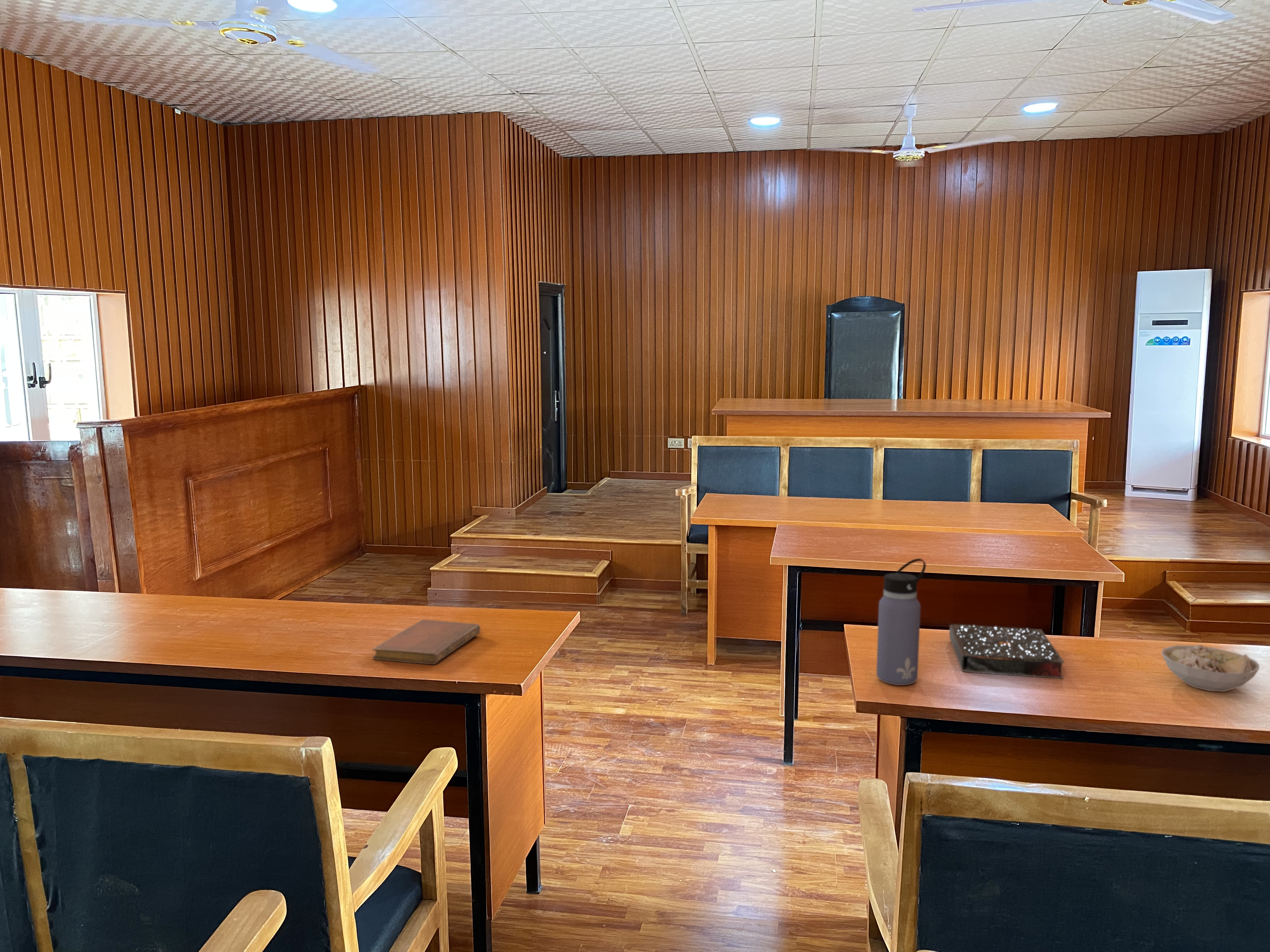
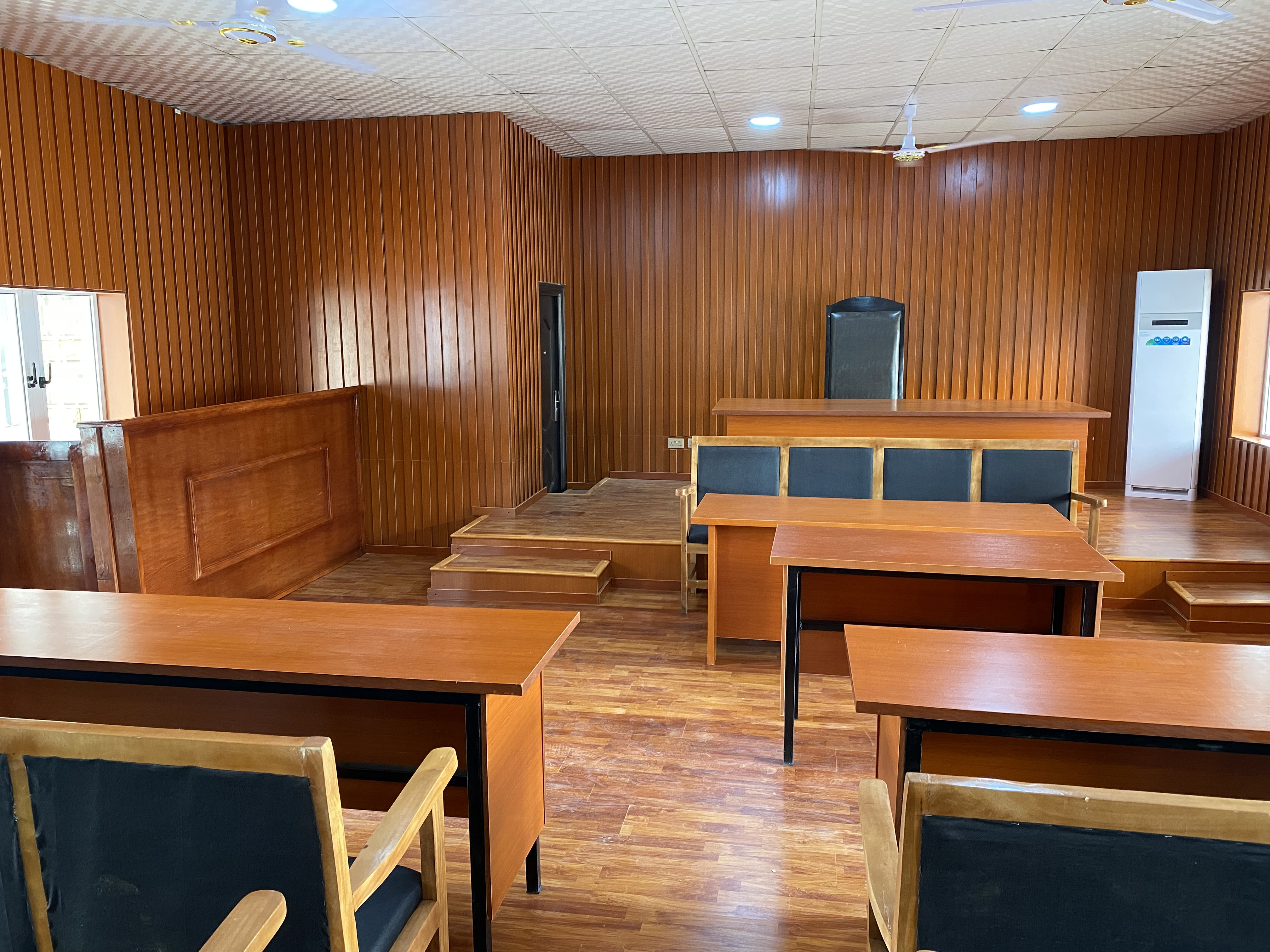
- water bottle (901, 620)
- bowl (1209, 667)
- book (1003, 649)
- notebook (428, 641)
